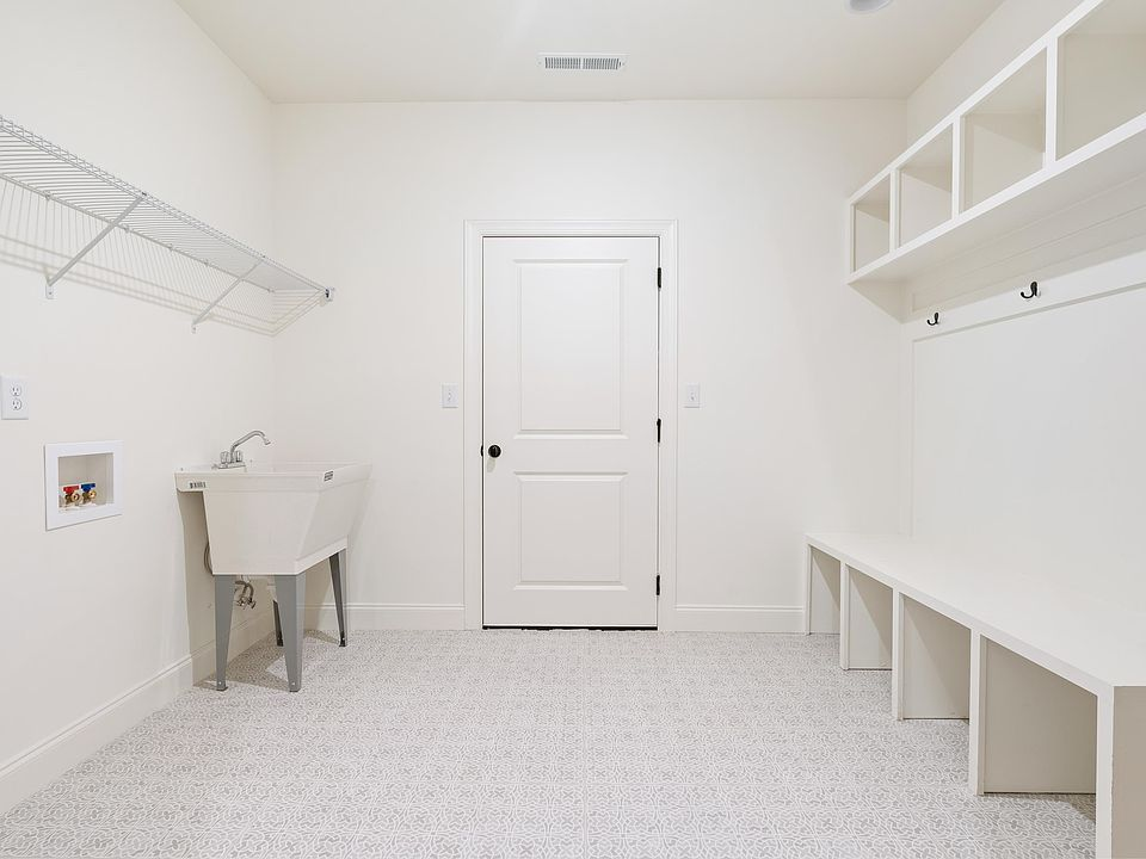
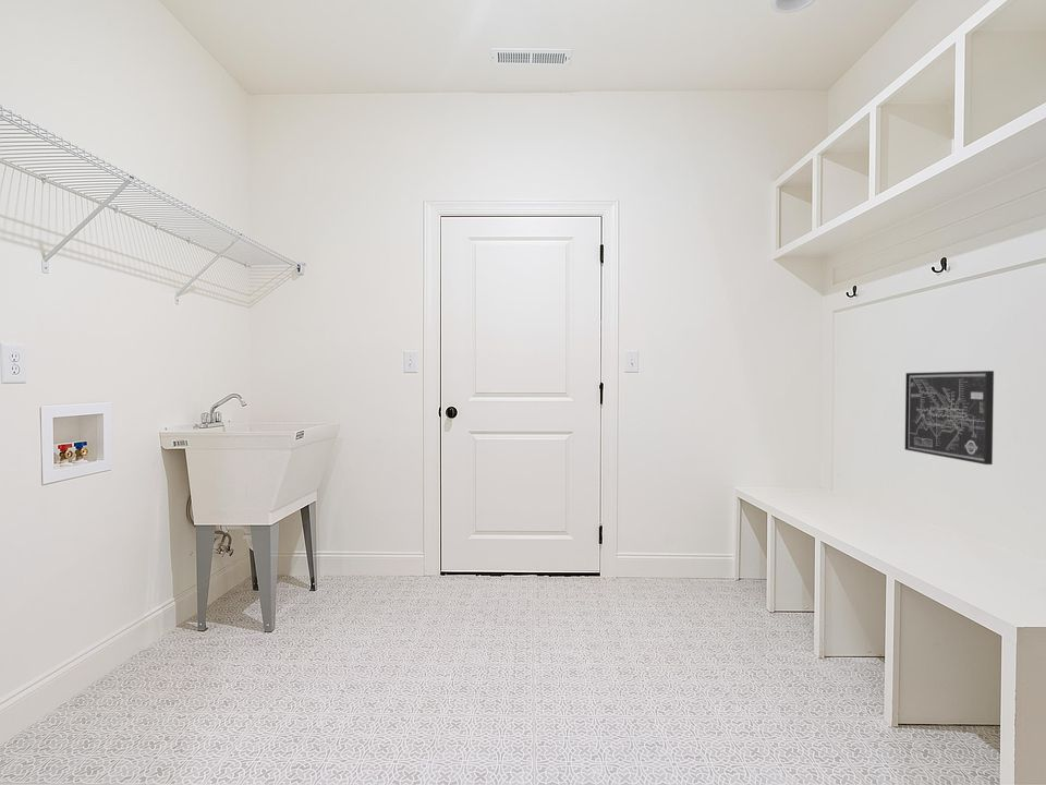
+ wall art (945, 413)
